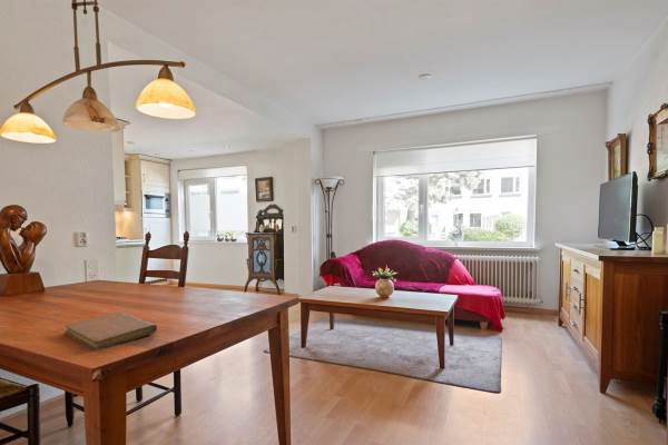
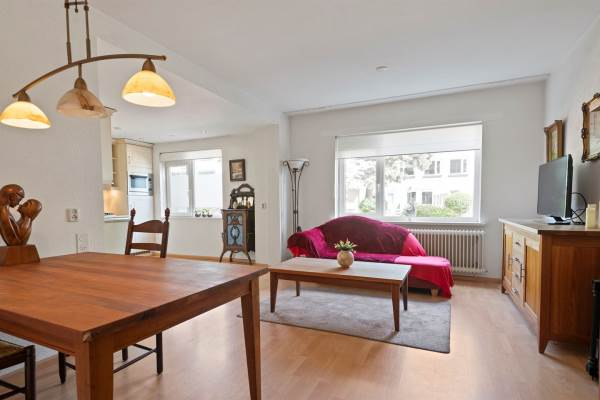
- notebook (110, 328)
